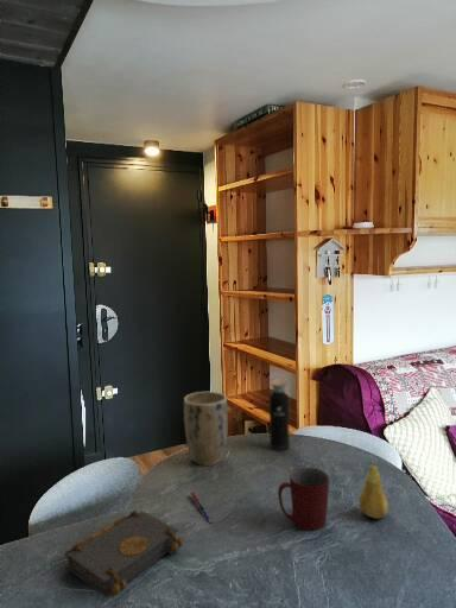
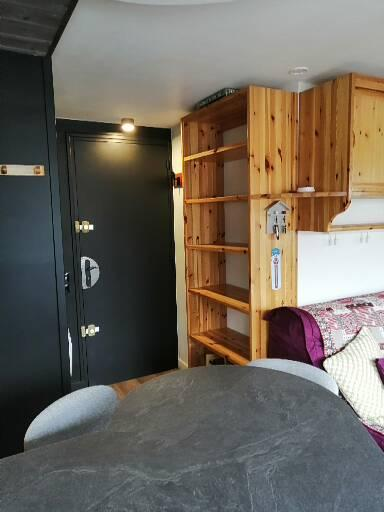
- fruit (373, 492)
- mug (303, 500)
- pen (201, 506)
- water bottle (279, 412)
- book (125, 546)
- plant pot (205, 428)
